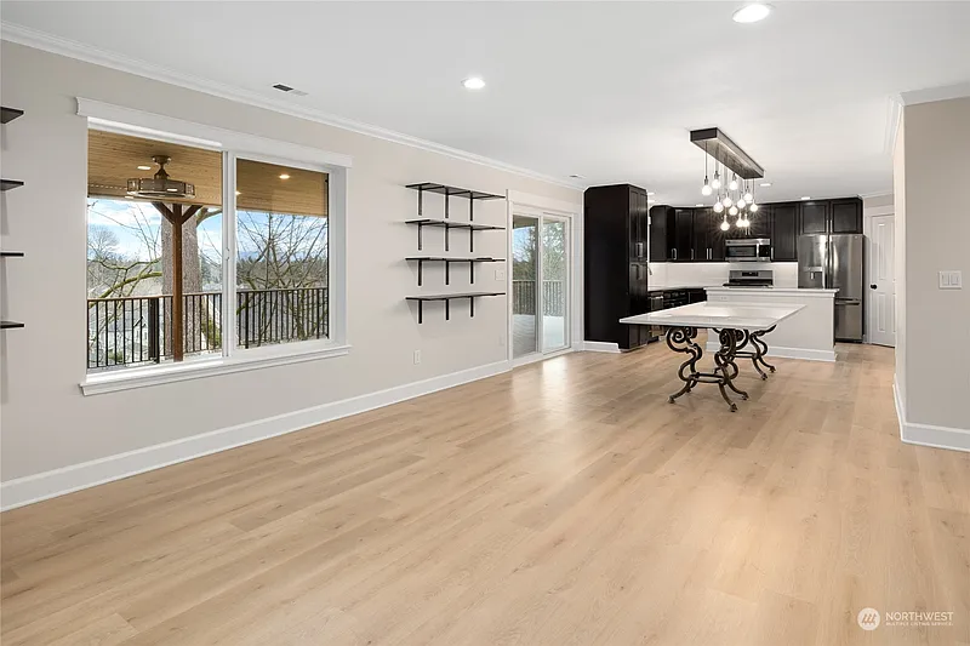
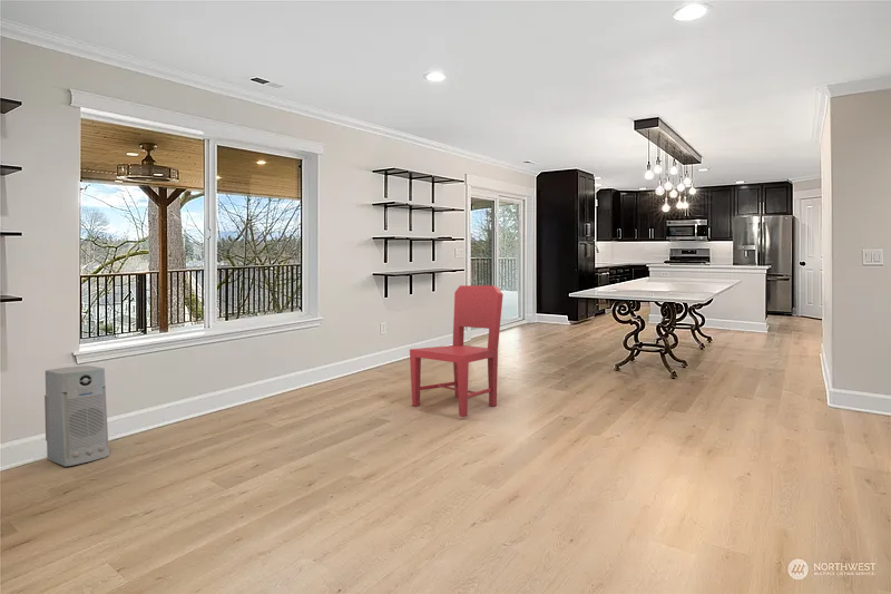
+ air purifier (76, 412)
+ dining chair (459, 345)
